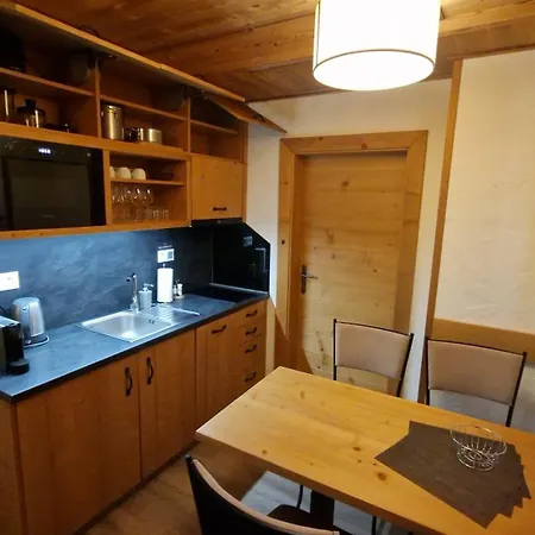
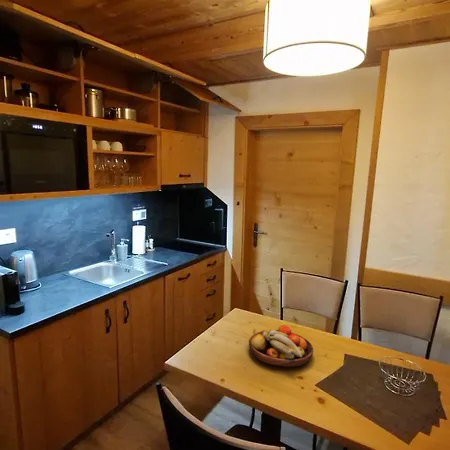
+ fruit bowl (281, 341)
